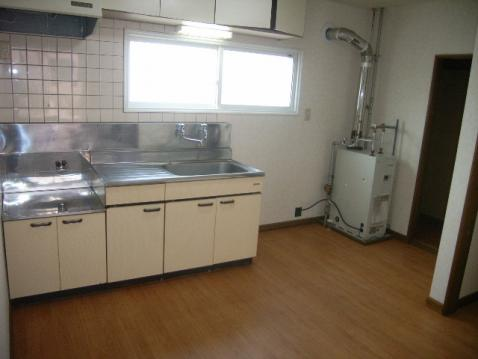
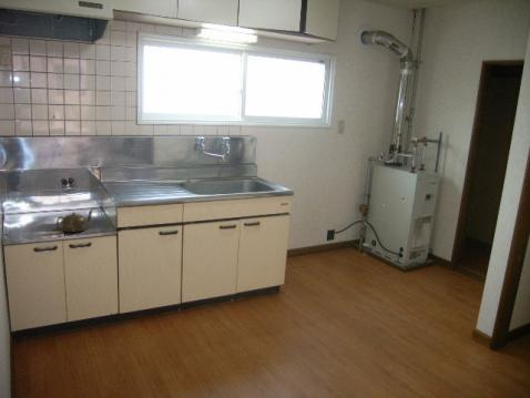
+ teapot (75, 220)
